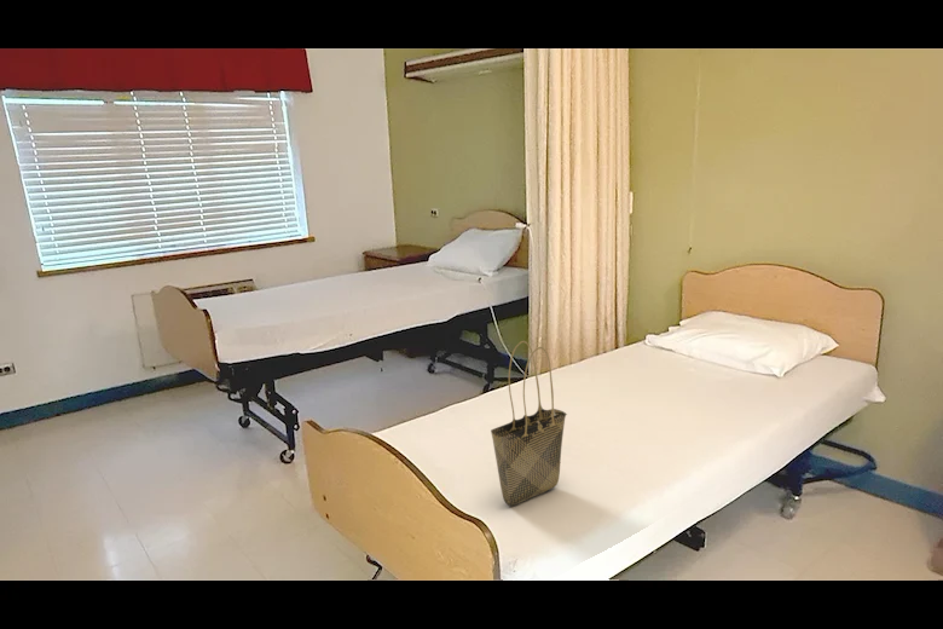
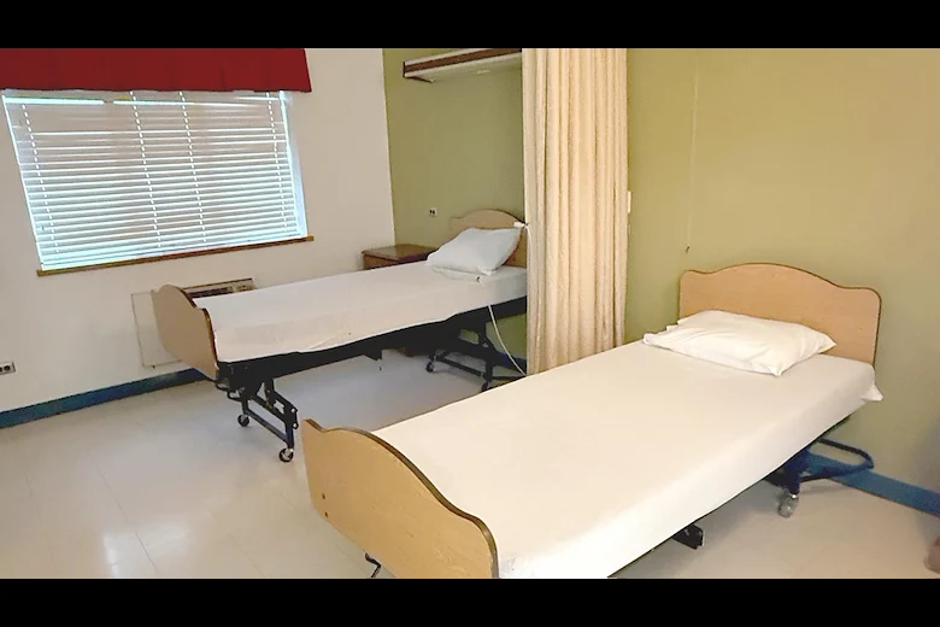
- tote bag (530, 422)
